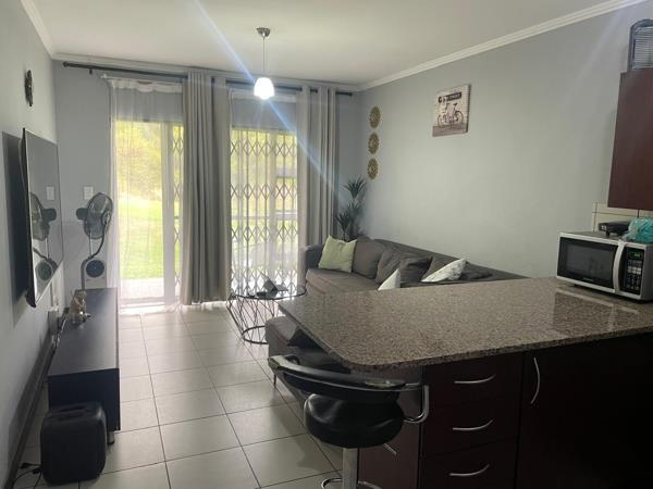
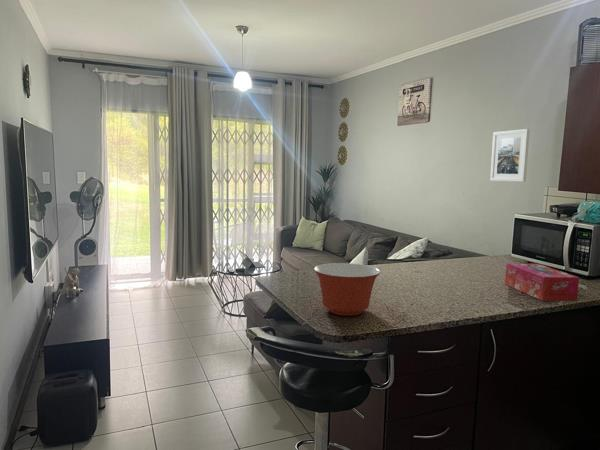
+ mixing bowl (346, 290)
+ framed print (508, 156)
+ tissue box (539, 280)
